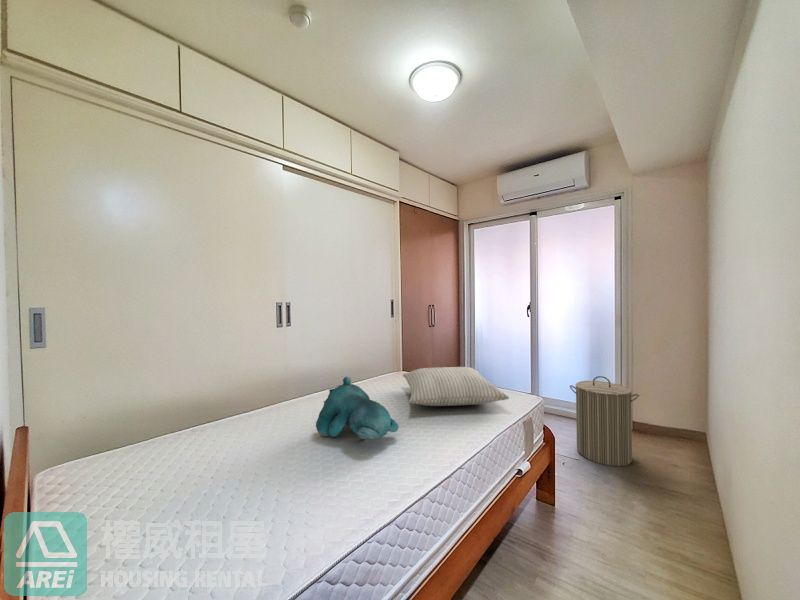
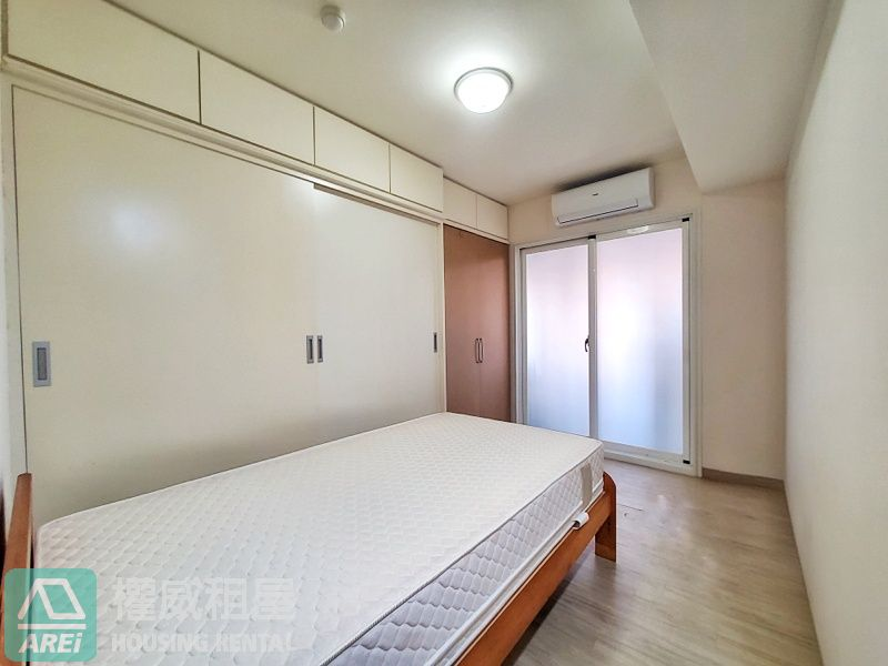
- laundry hamper (602, 415)
- teddy bear (355, 408)
- pillow (449, 384)
